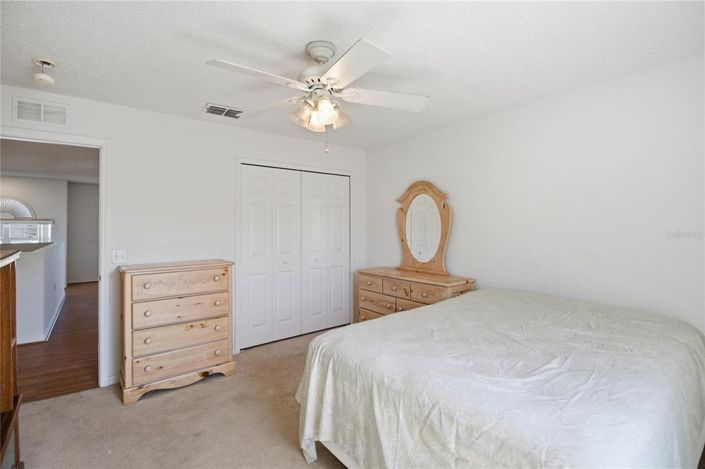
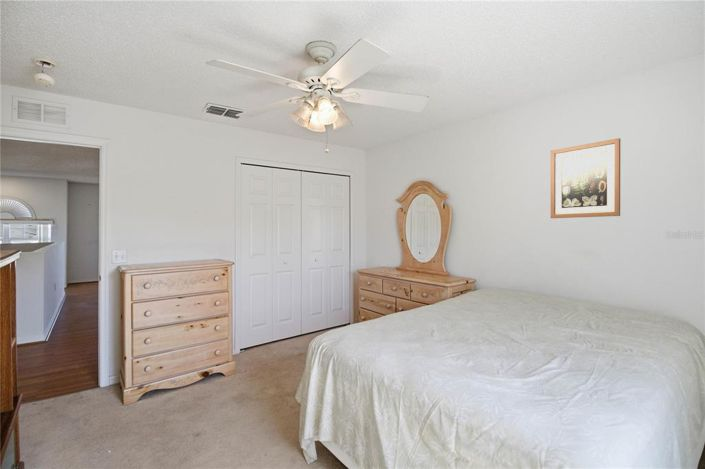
+ wall art (583, 181)
